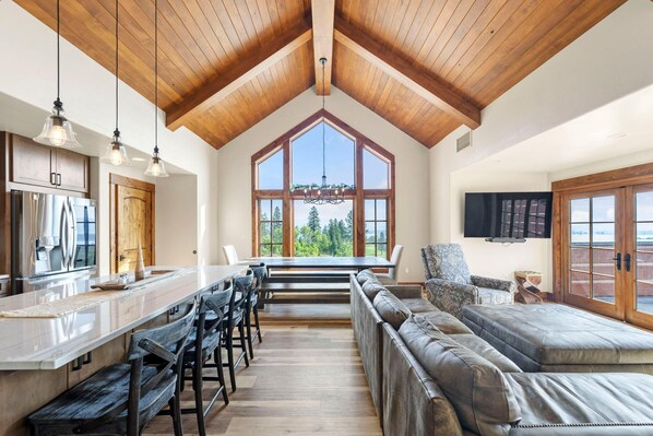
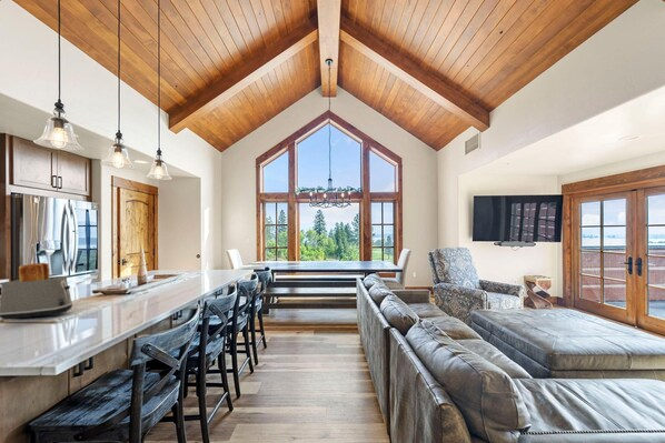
+ toaster (37, 289)
